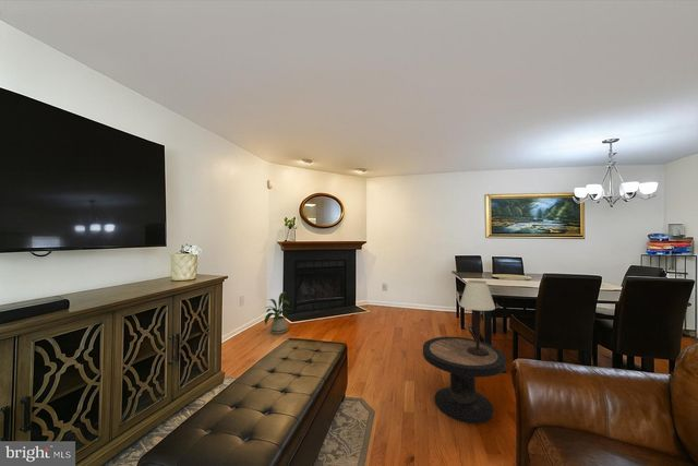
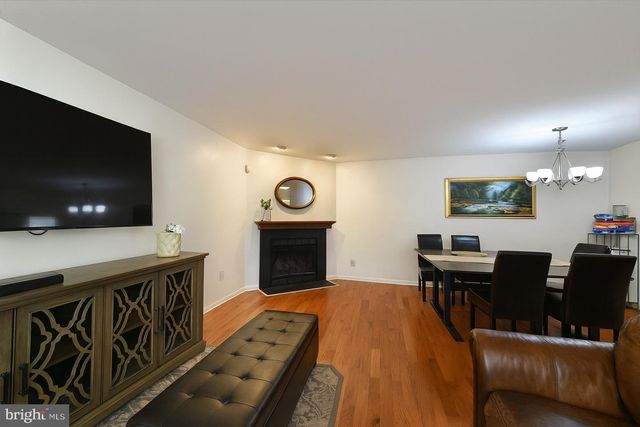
- side table (462, 378)
- table lamp (477, 315)
- house plant (275, 313)
